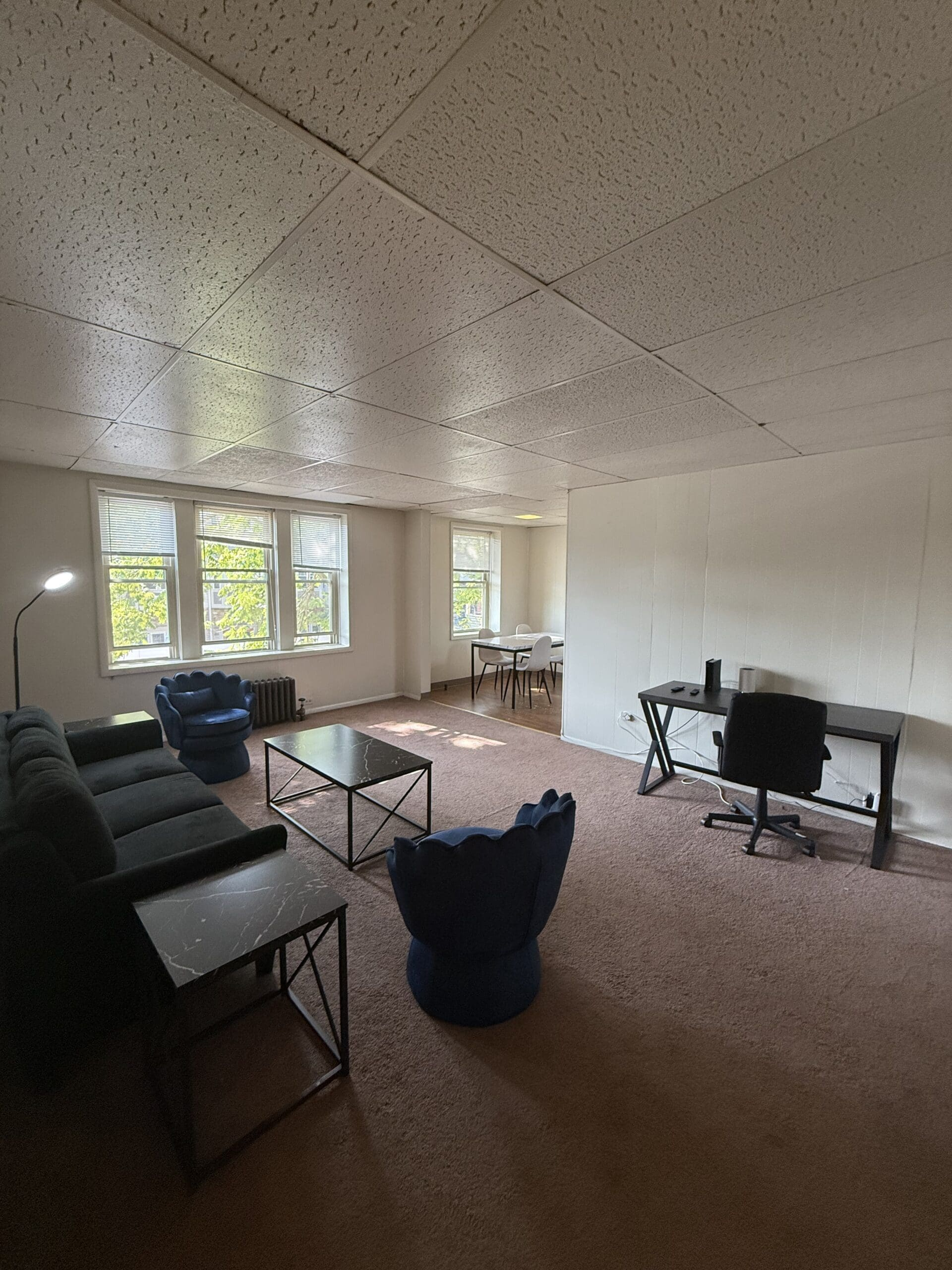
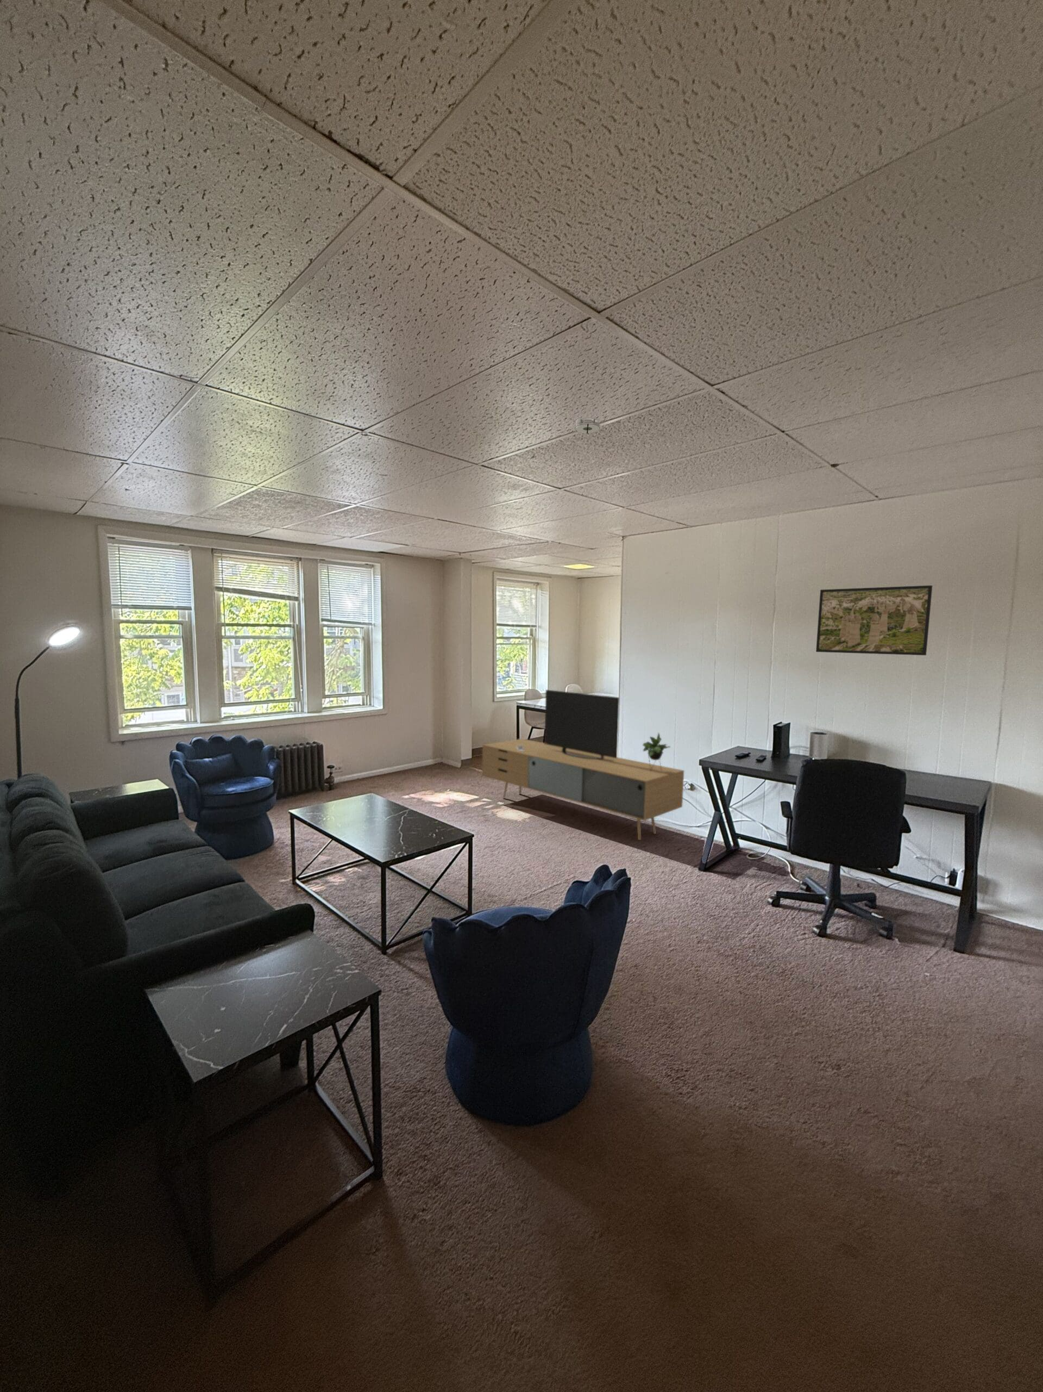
+ smoke detector (587, 425)
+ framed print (870, 620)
+ media console (575, 754)
